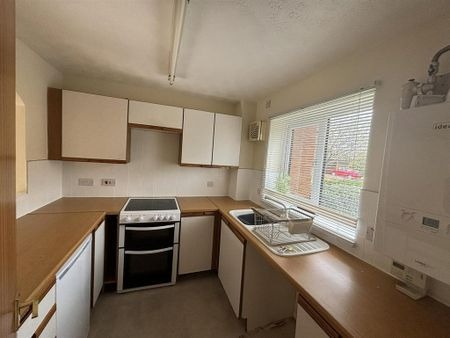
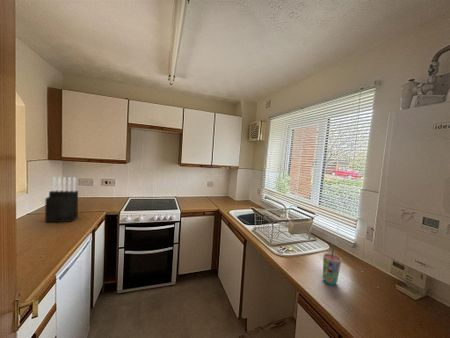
+ cup (331, 263)
+ knife block (61, 199)
